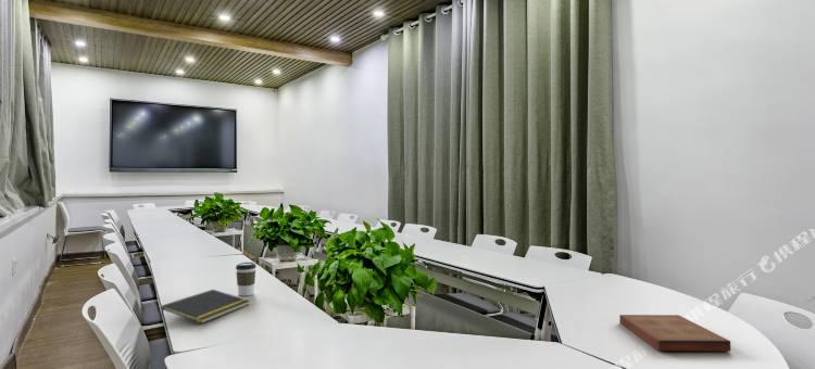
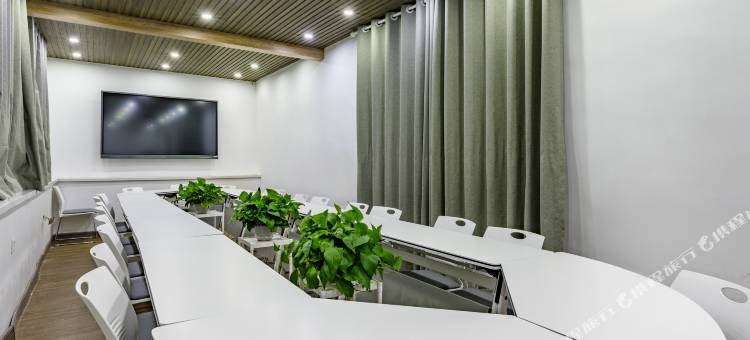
- notepad (208, 304)
- book (669, 331)
- coffee cup (246, 278)
